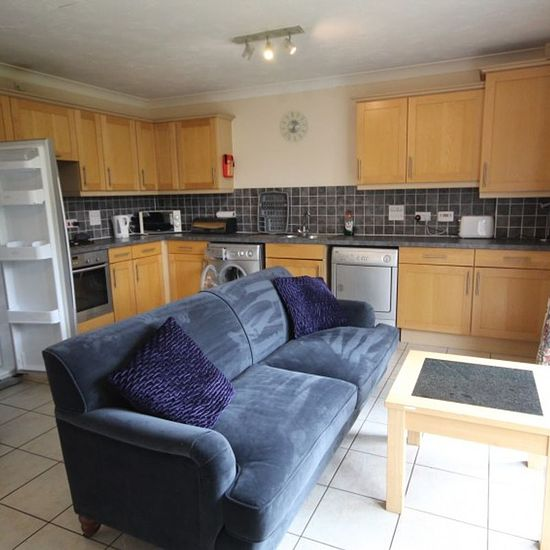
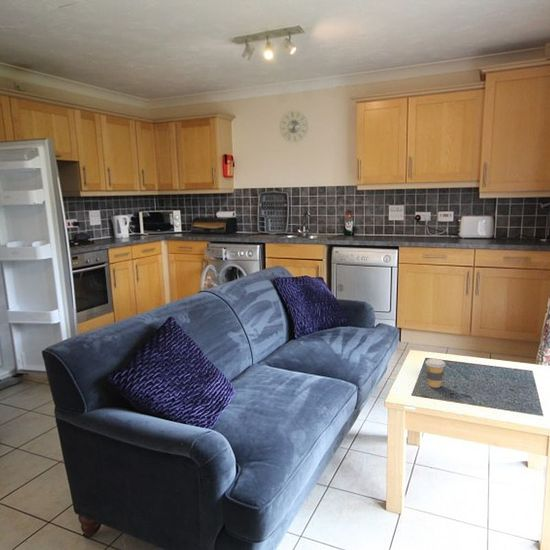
+ coffee cup (435, 373)
